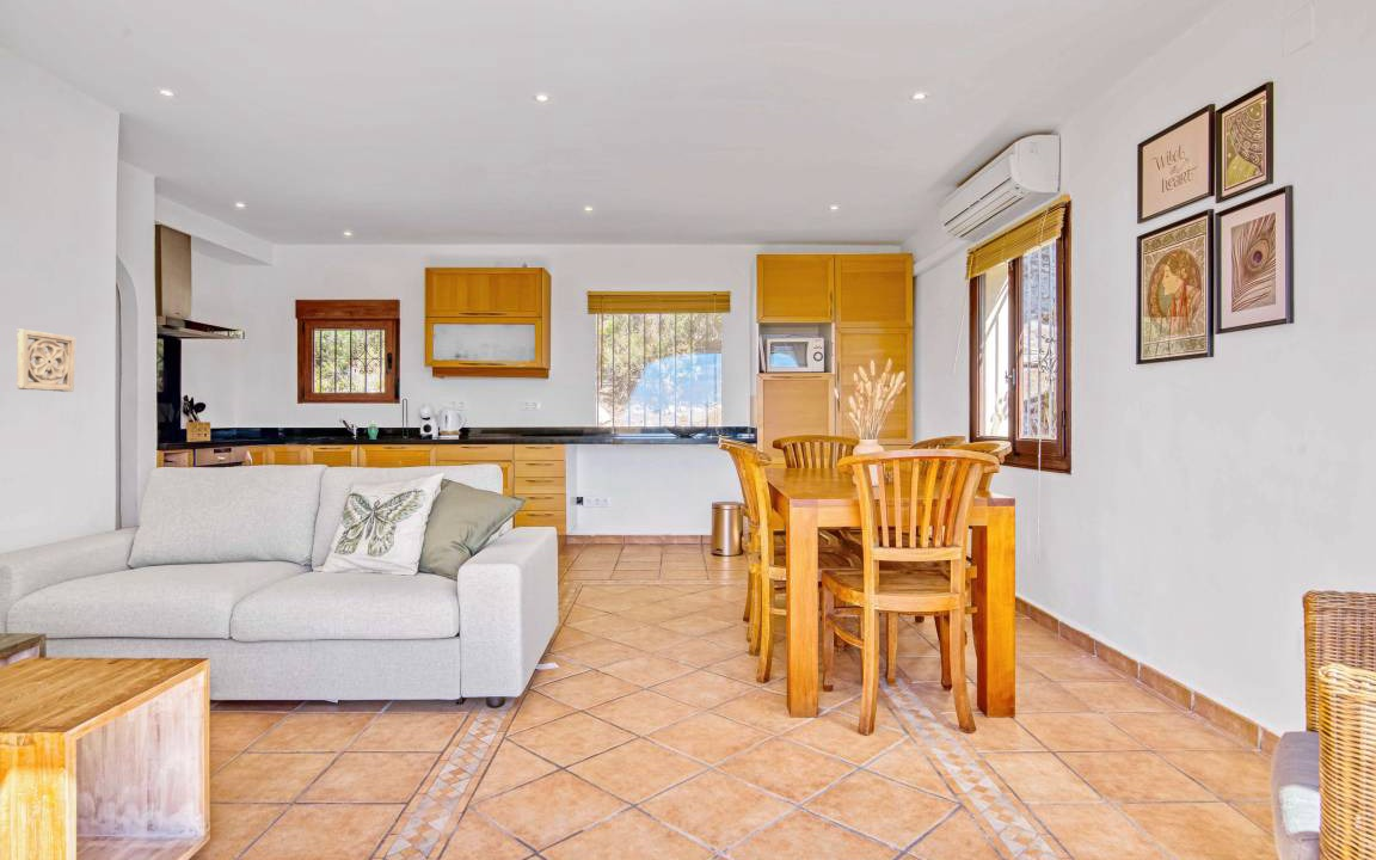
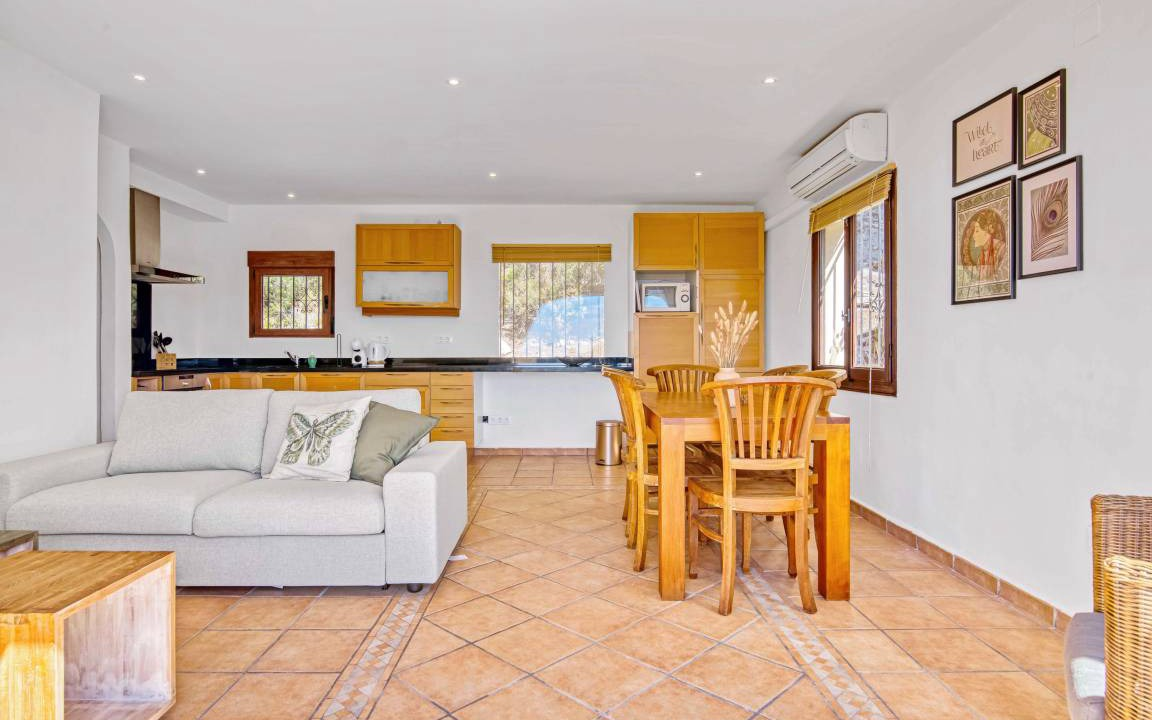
- wall ornament (47, 362)
